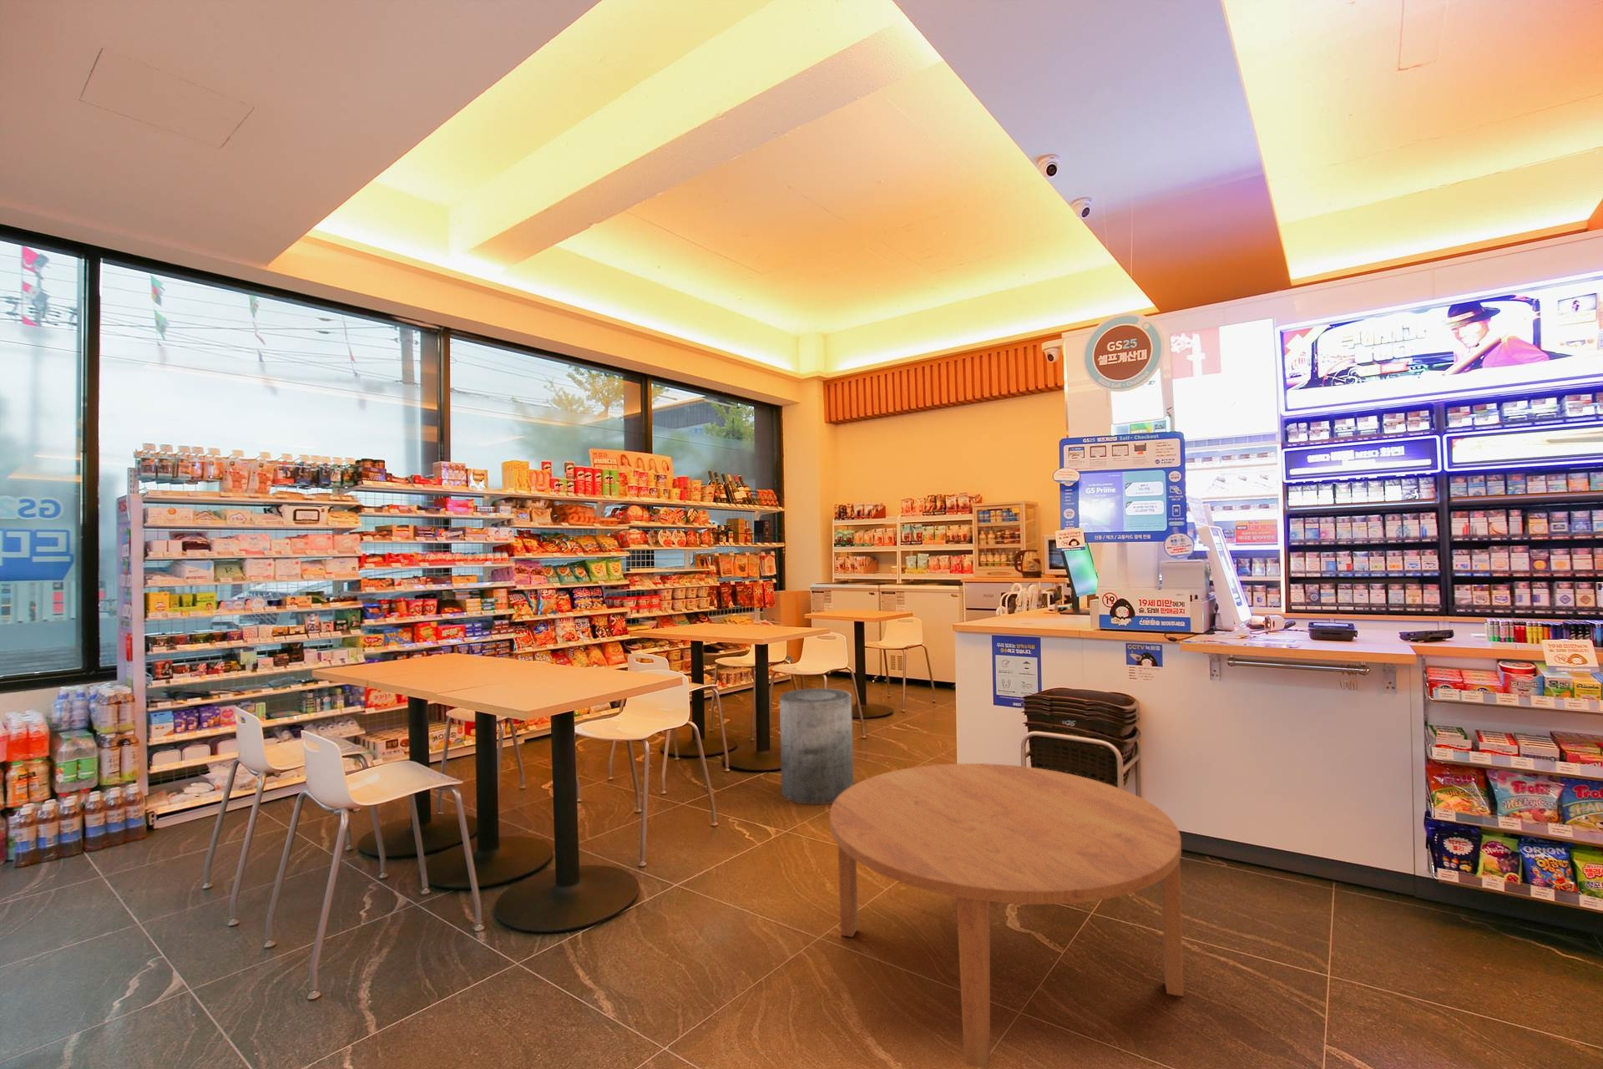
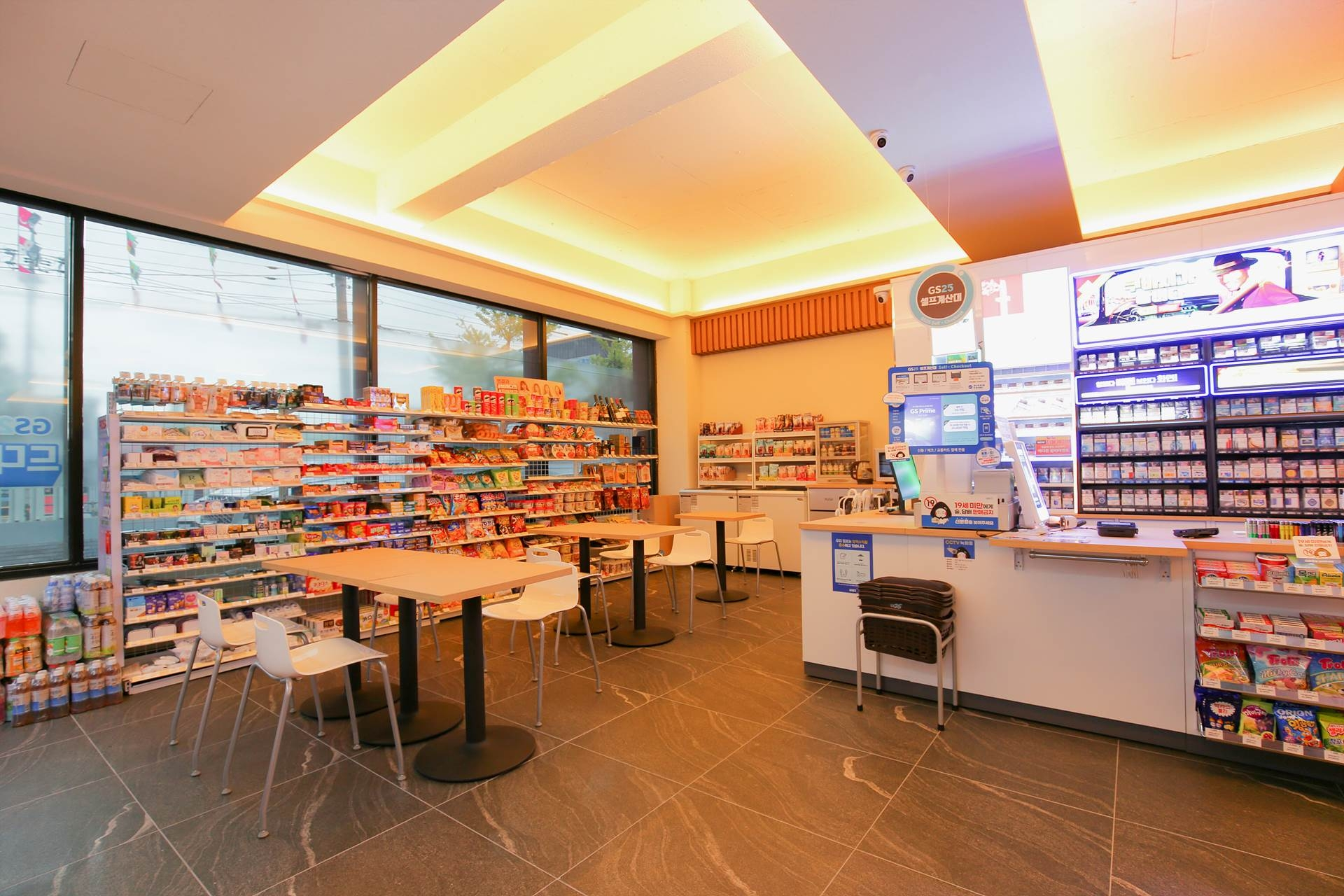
- dining table (997, 885)
- trash can (817, 743)
